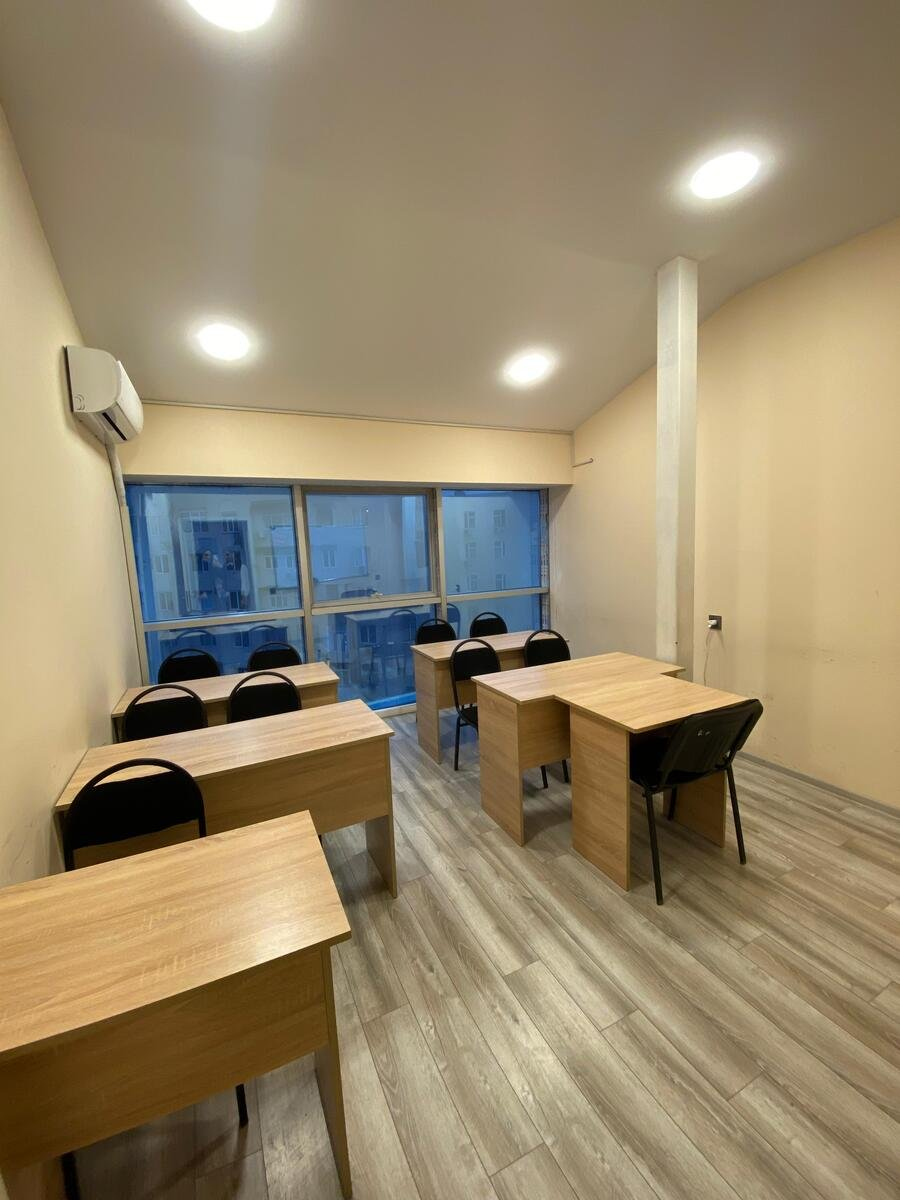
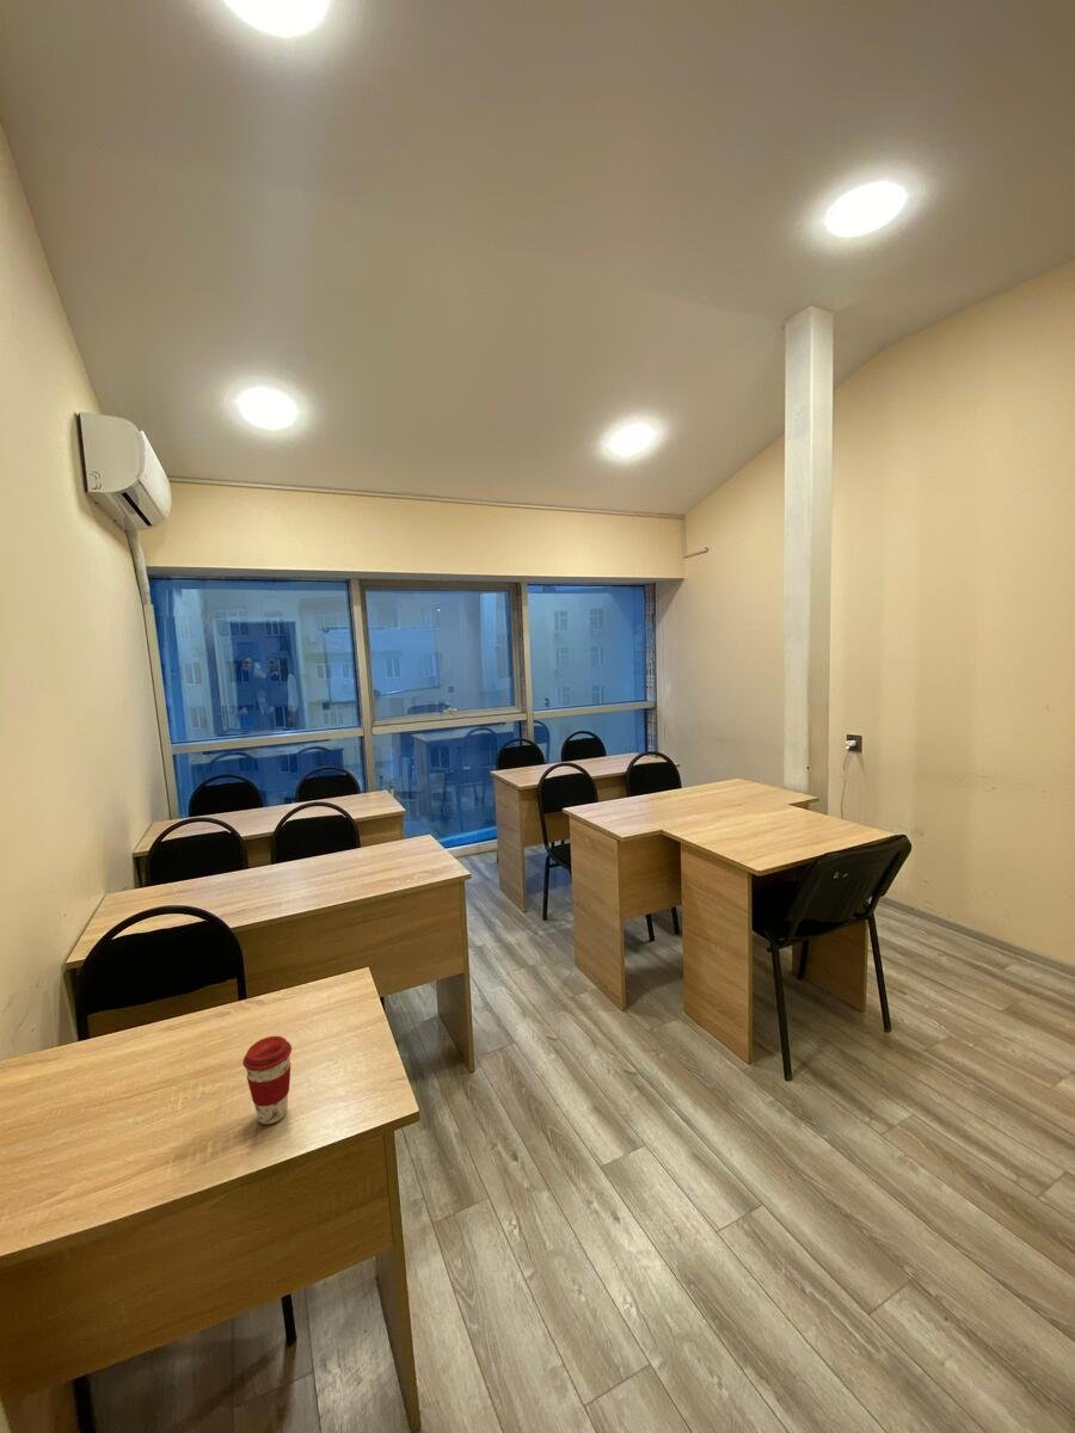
+ coffee cup (269, 1081)
